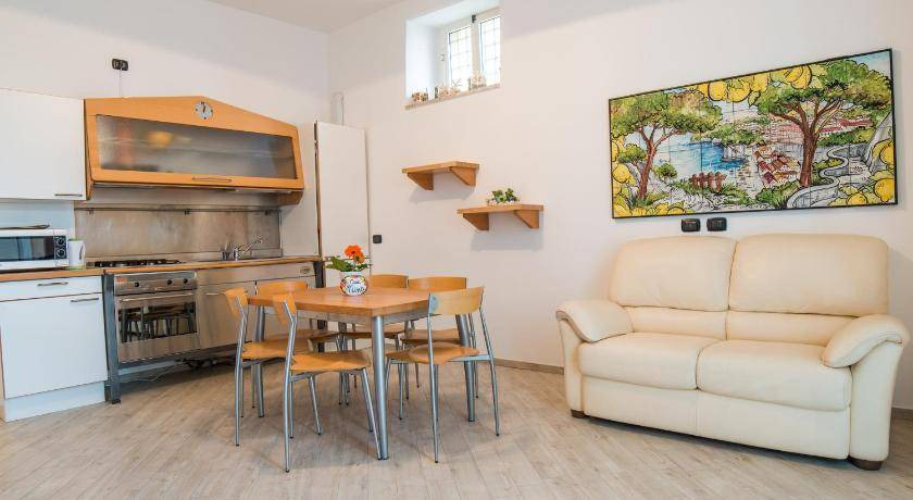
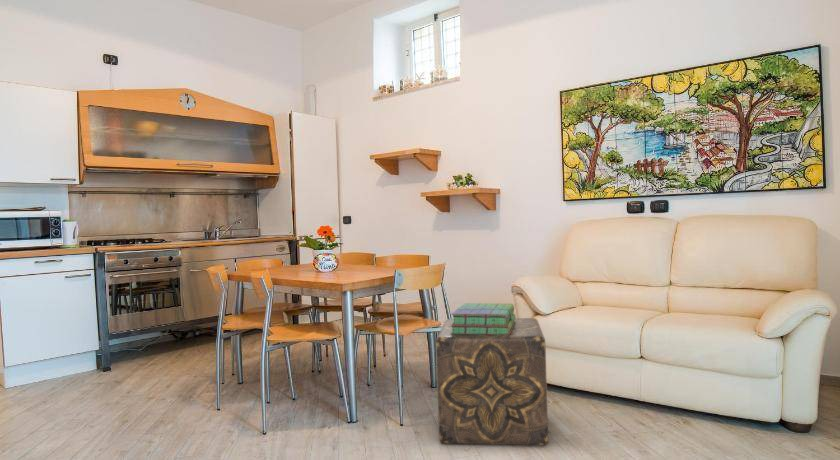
+ ottoman (491, 376)
+ stack of books (484, 317)
